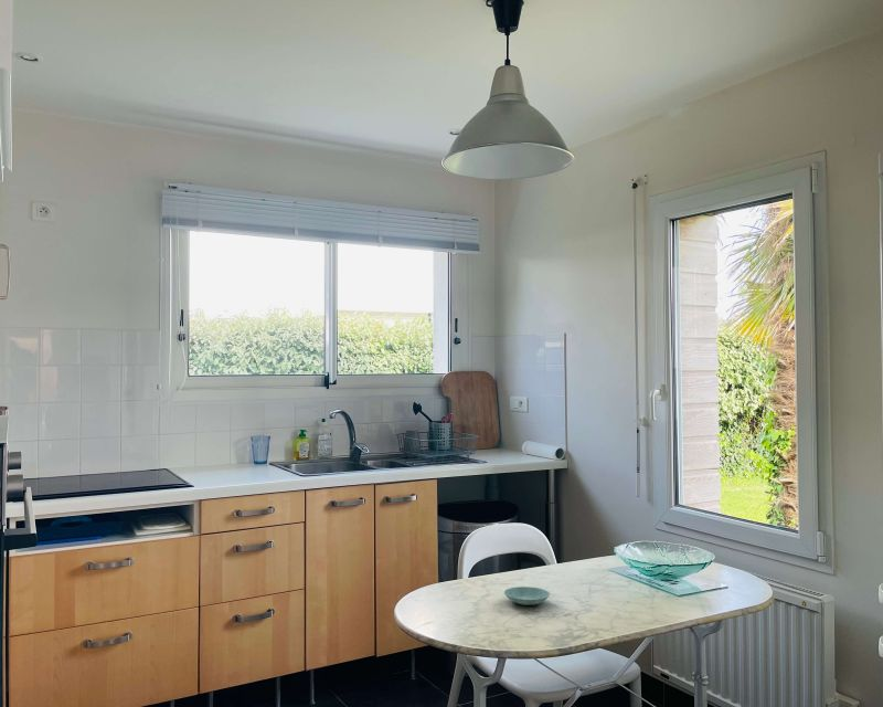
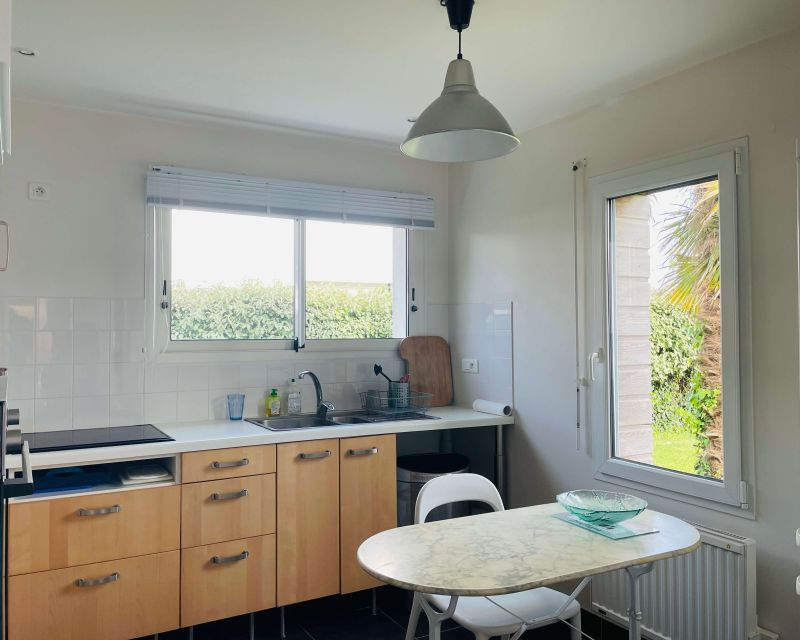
- saucer (526, 597)
